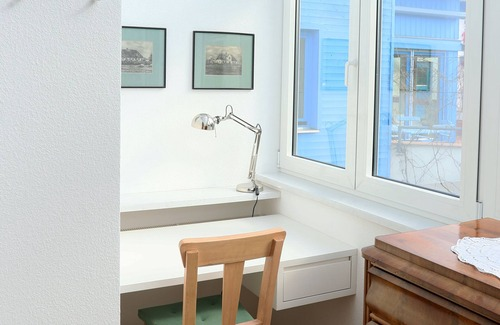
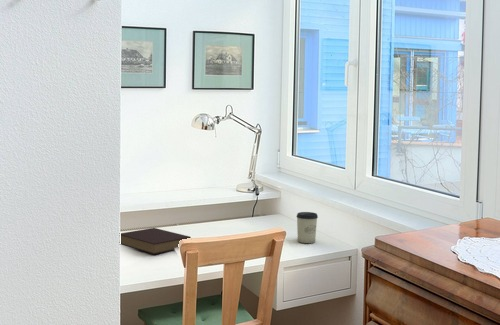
+ book (154, 240)
+ cup (306, 227)
